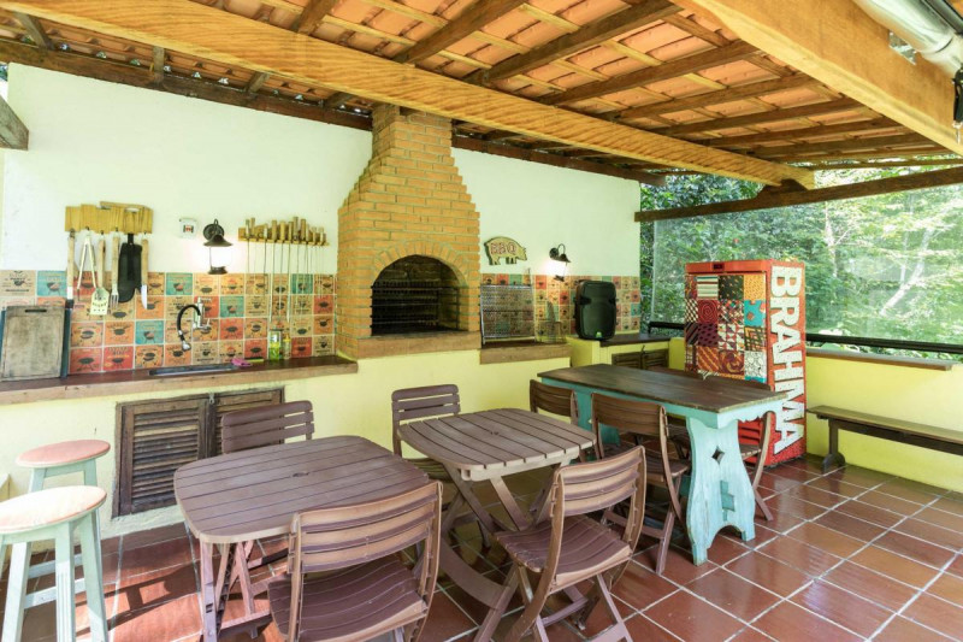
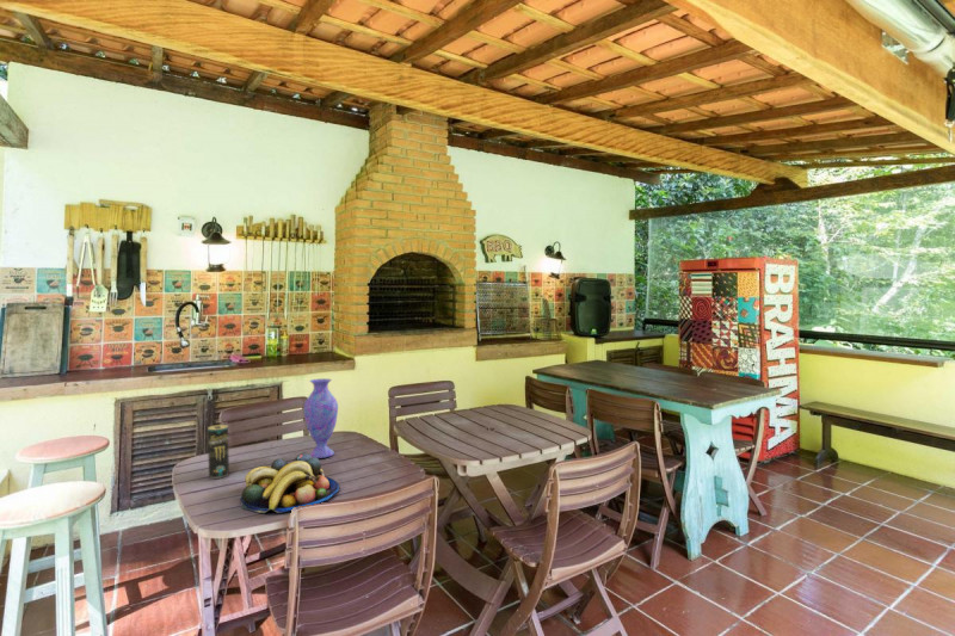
+ beverage can (218, 451)
+ vase (321, 418)
+ fruit bowl (291, 476)
